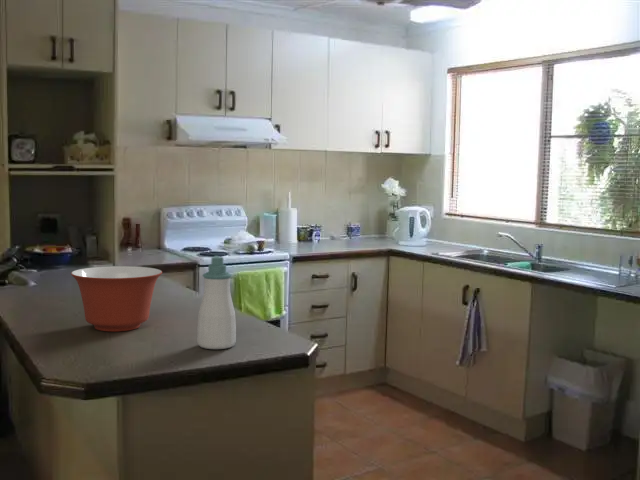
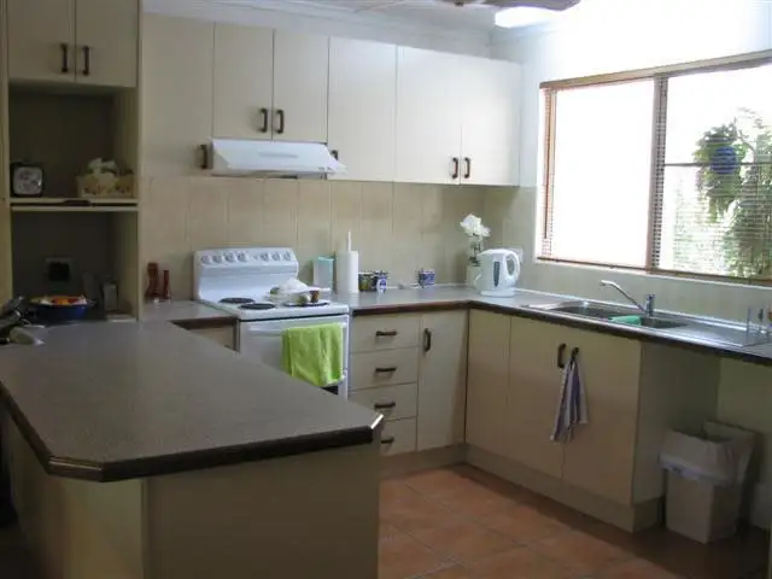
- soap bottle (216, 301)
- mixing bowl (117, 299)
